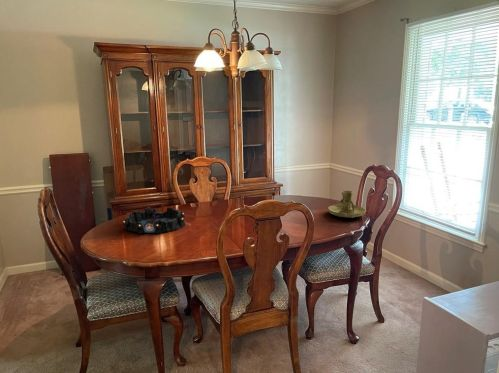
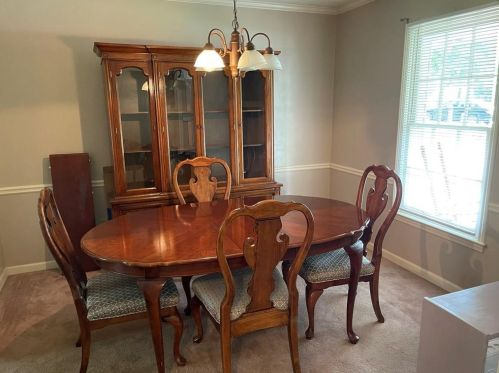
- candle holder (347, 204)
- decorative bowl (156, 218)
